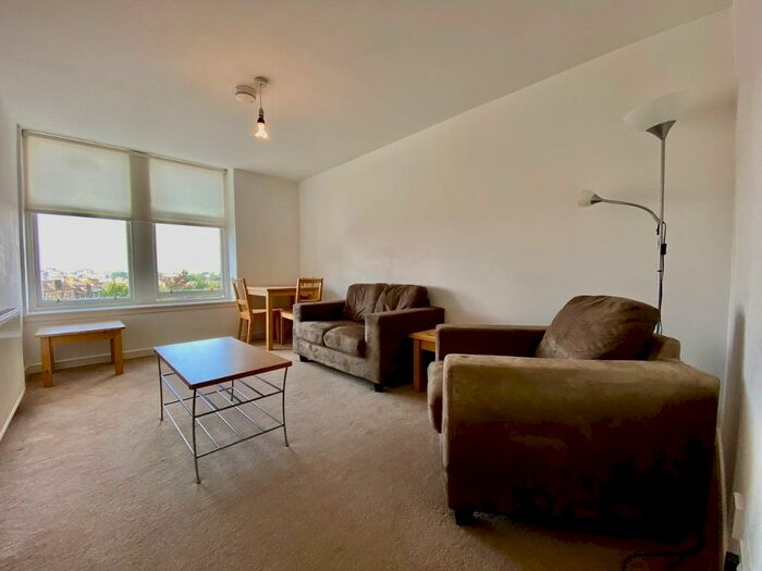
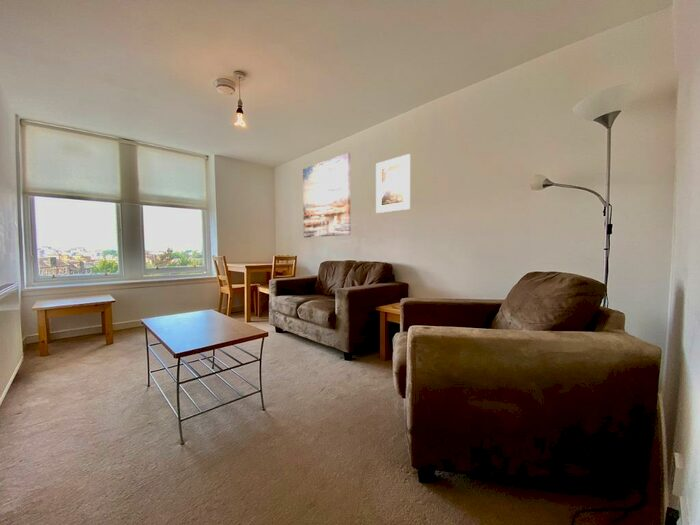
+ wall art (324, 199)
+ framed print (392, 185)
